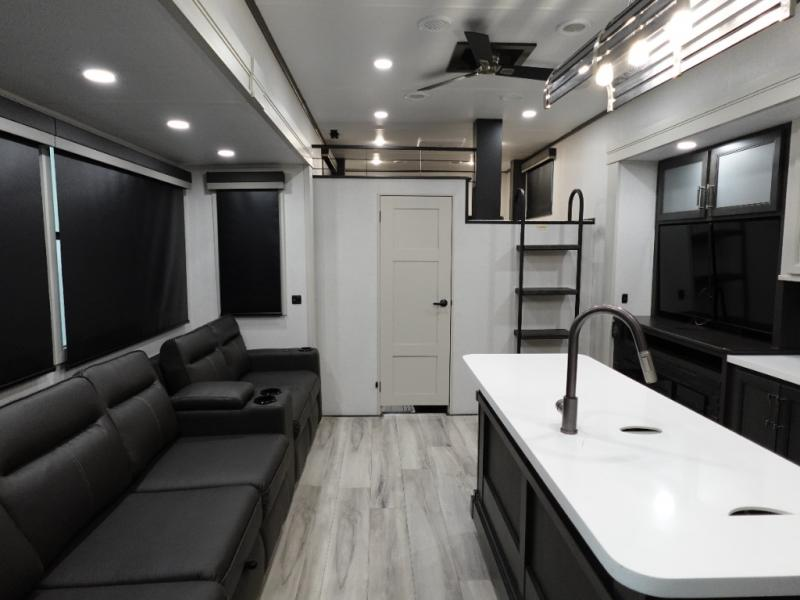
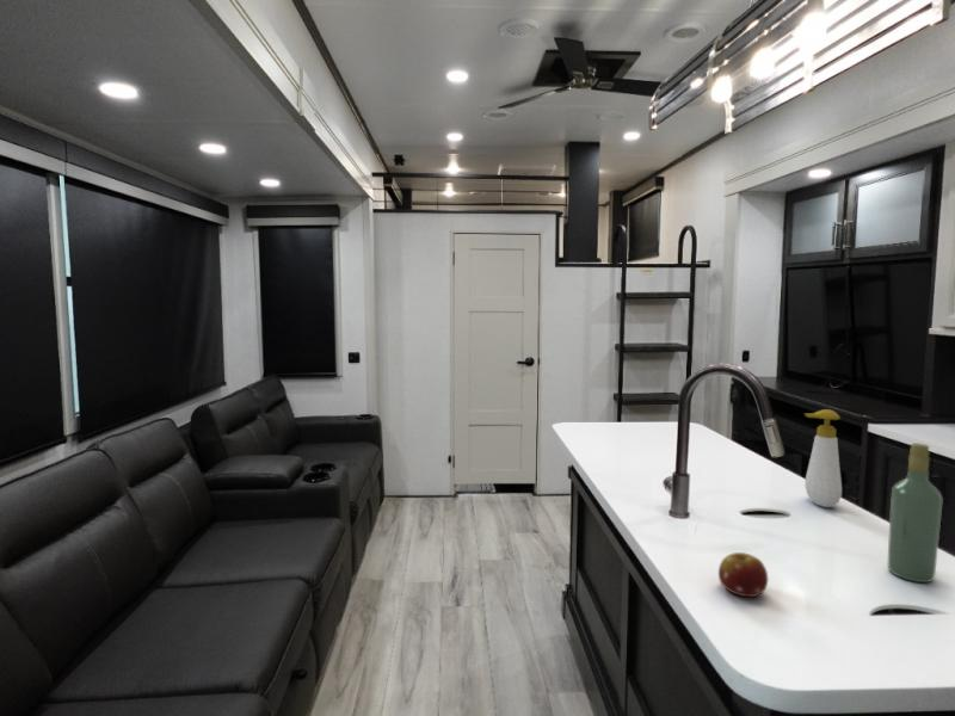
+ soap bottle (820, 456)
+ fruit (743, 574)
+ wine bottle (914, 510)
